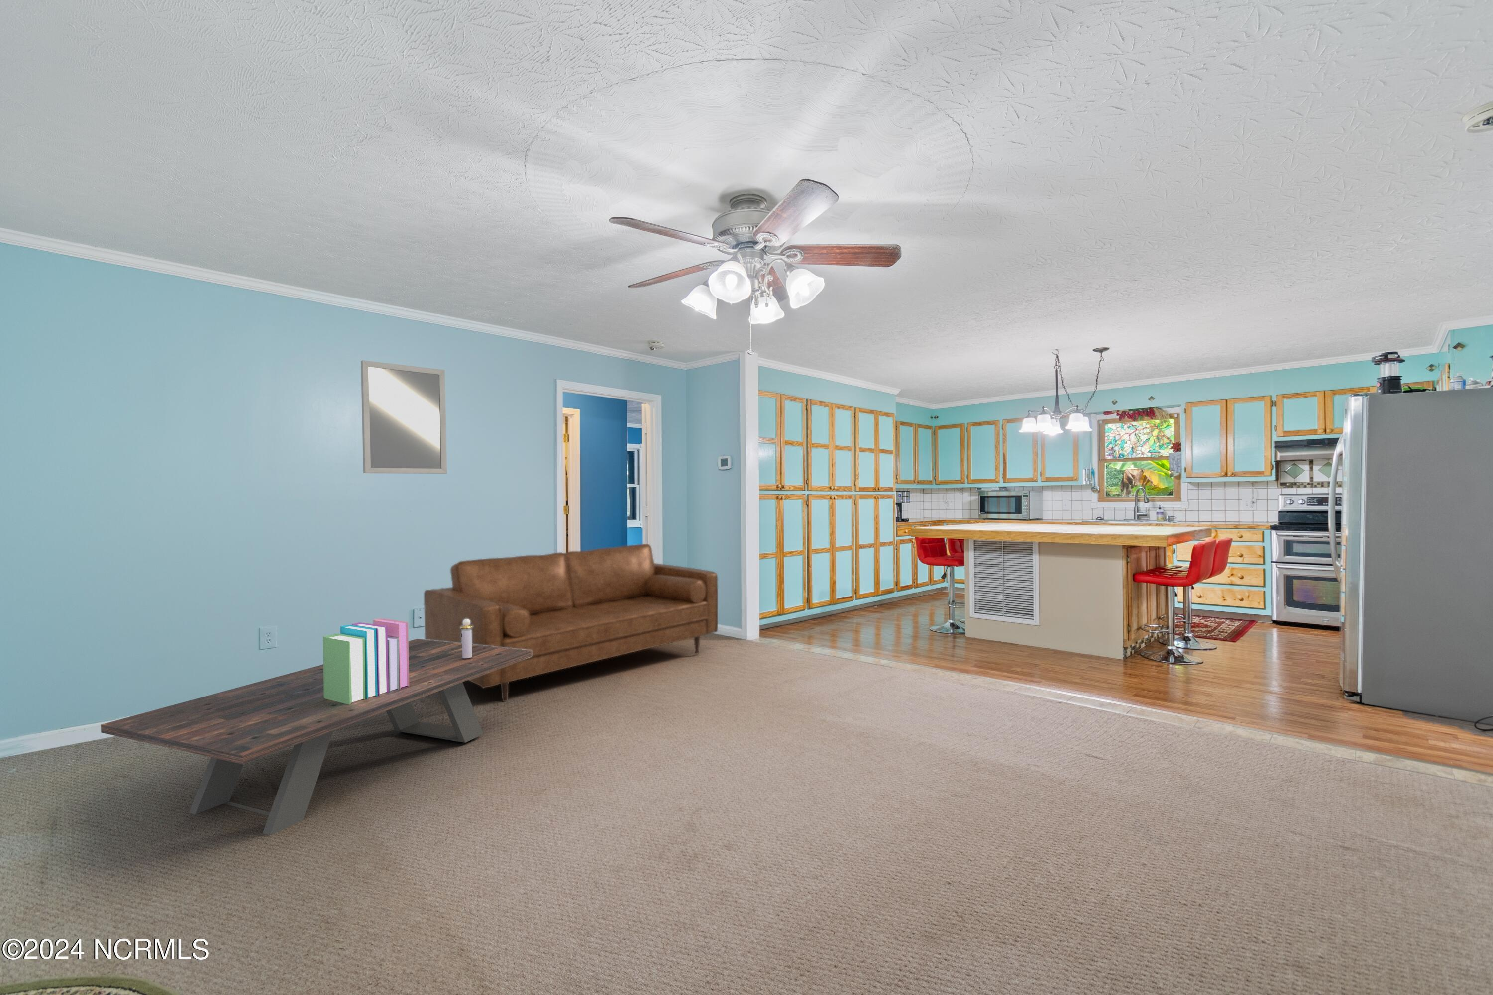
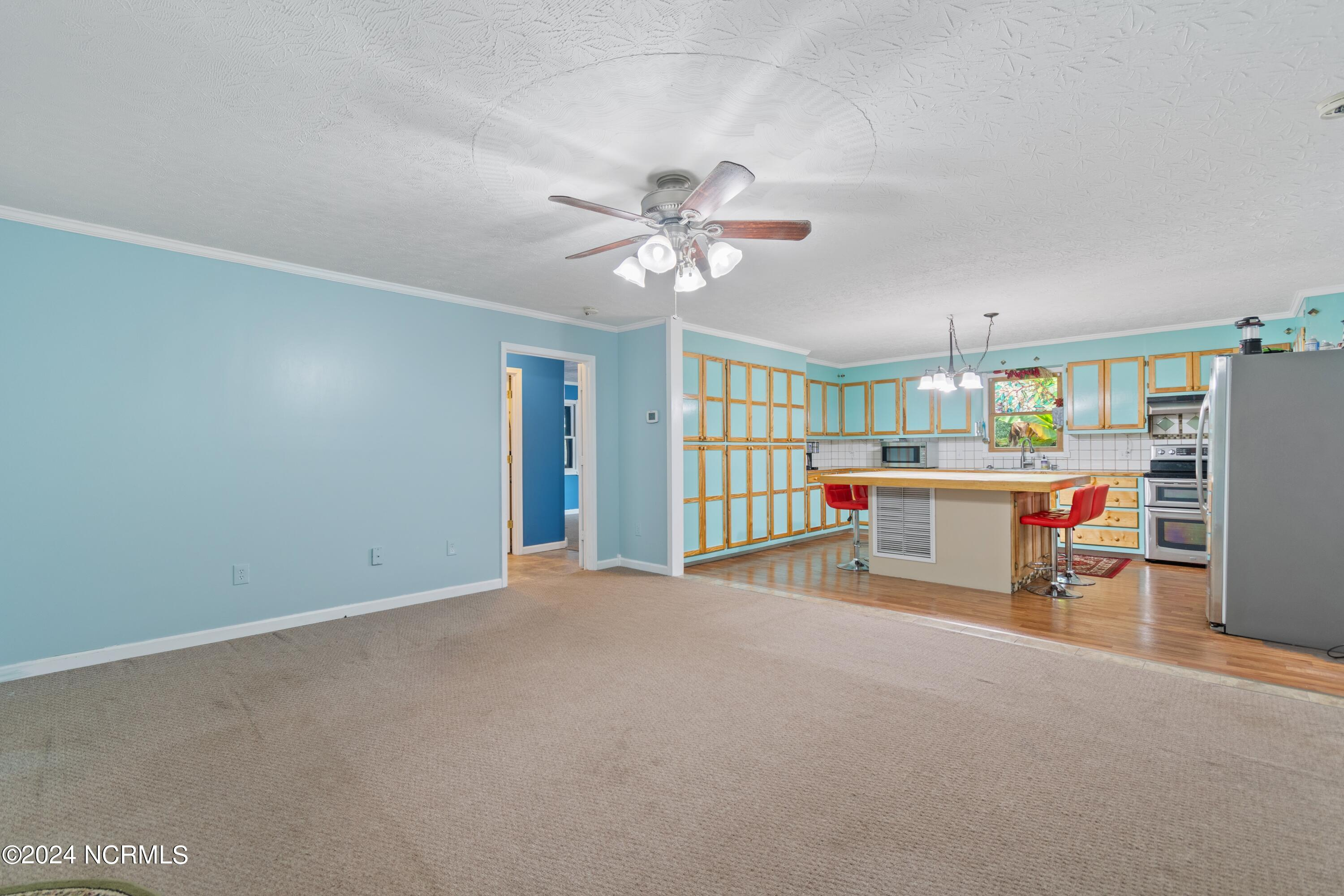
- coffee table (354, 722)
- home mirror (405, 420)
- sofa (583, 610)
- books (367, 659)
- perfume bottle (467, 637)
